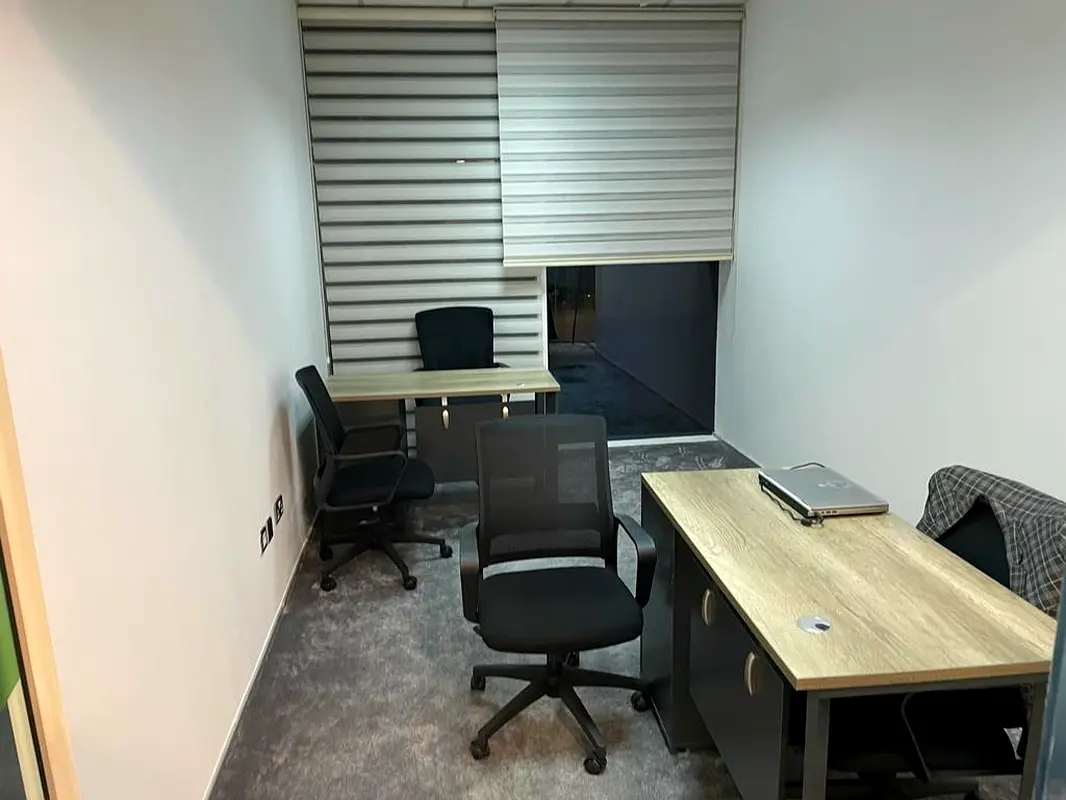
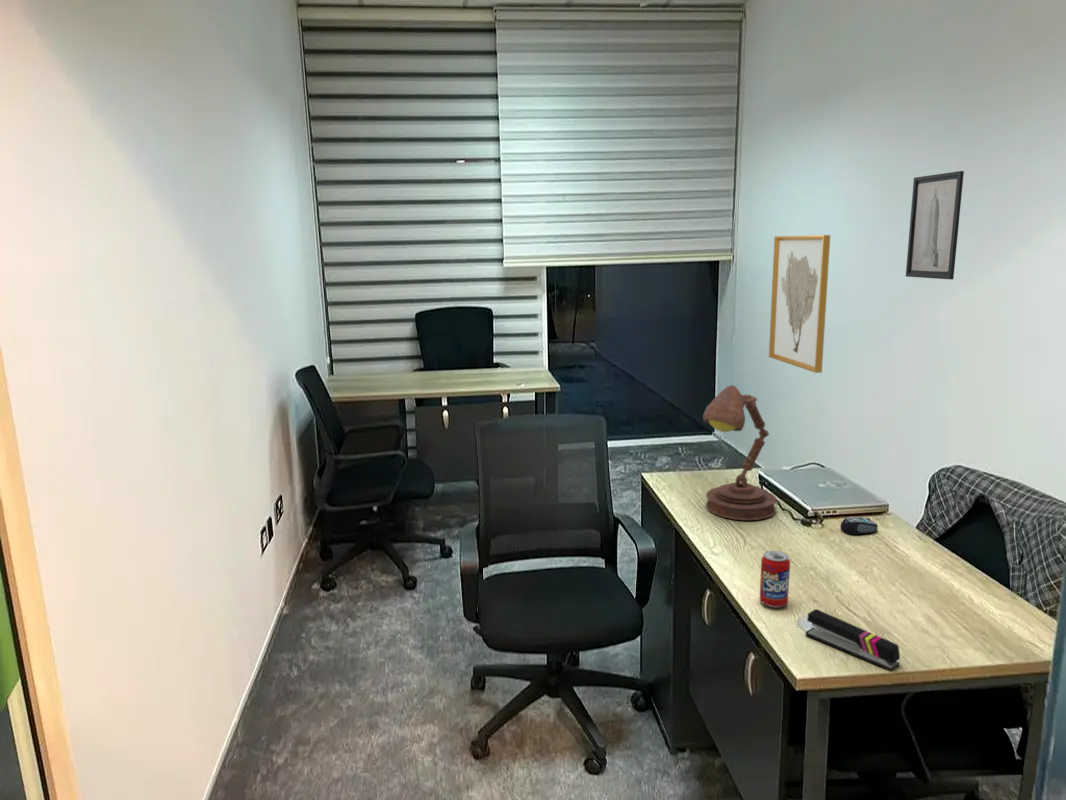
+ desk lamp (749, 451)
+ beverage can (774, 579)
+ wall art (796, 301)
+ computer mouse (859, 523)
+ stapler (851, 638)
+ wall art (933, 226)
